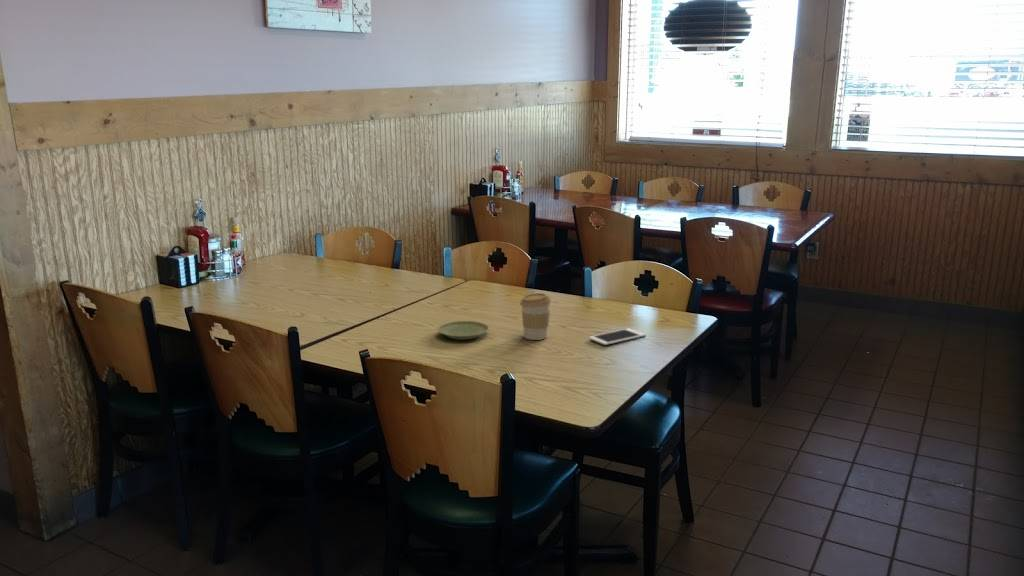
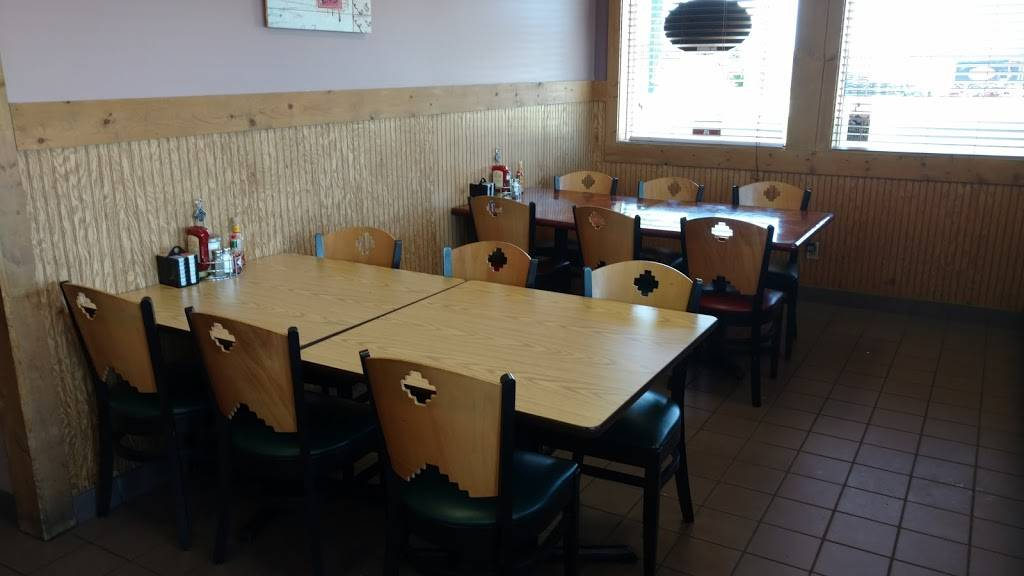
- coffee cup (535, 315)
- plate (463, 331)
- cell phone (617, 336)
